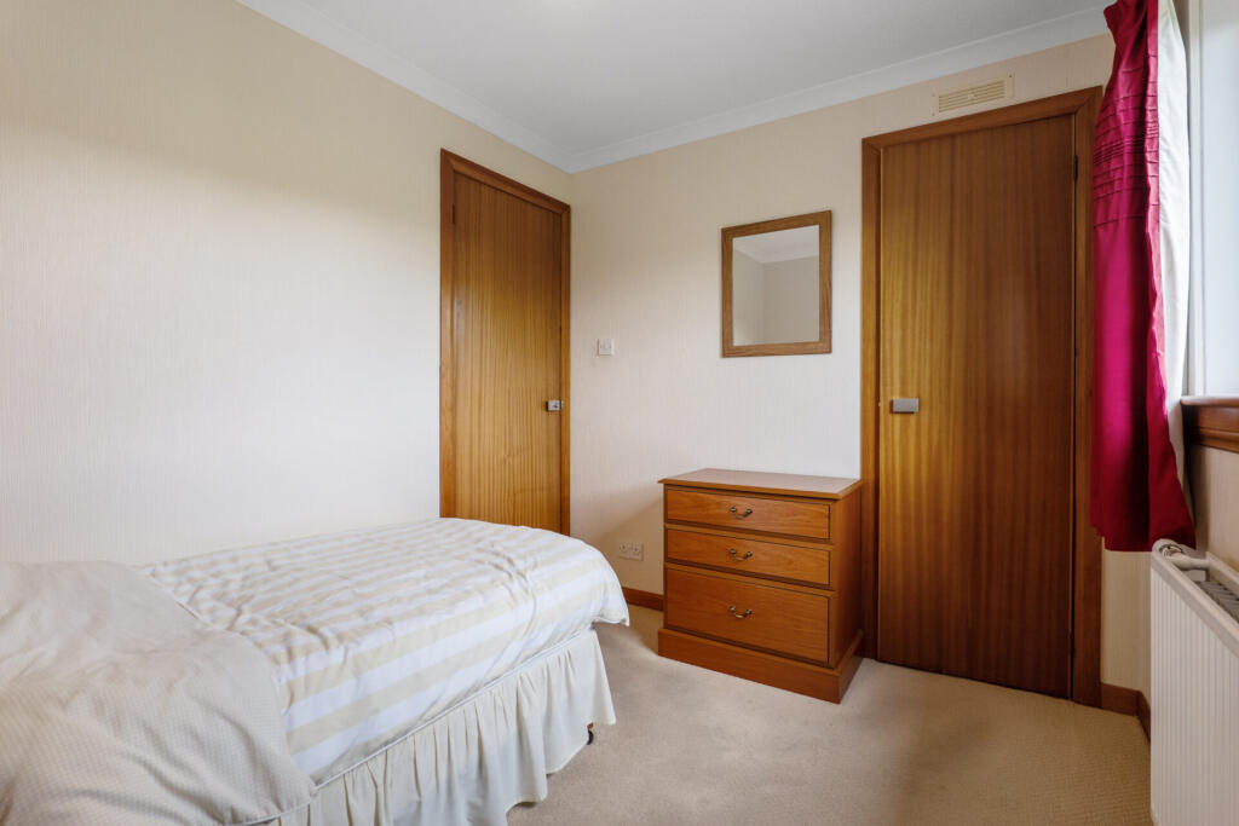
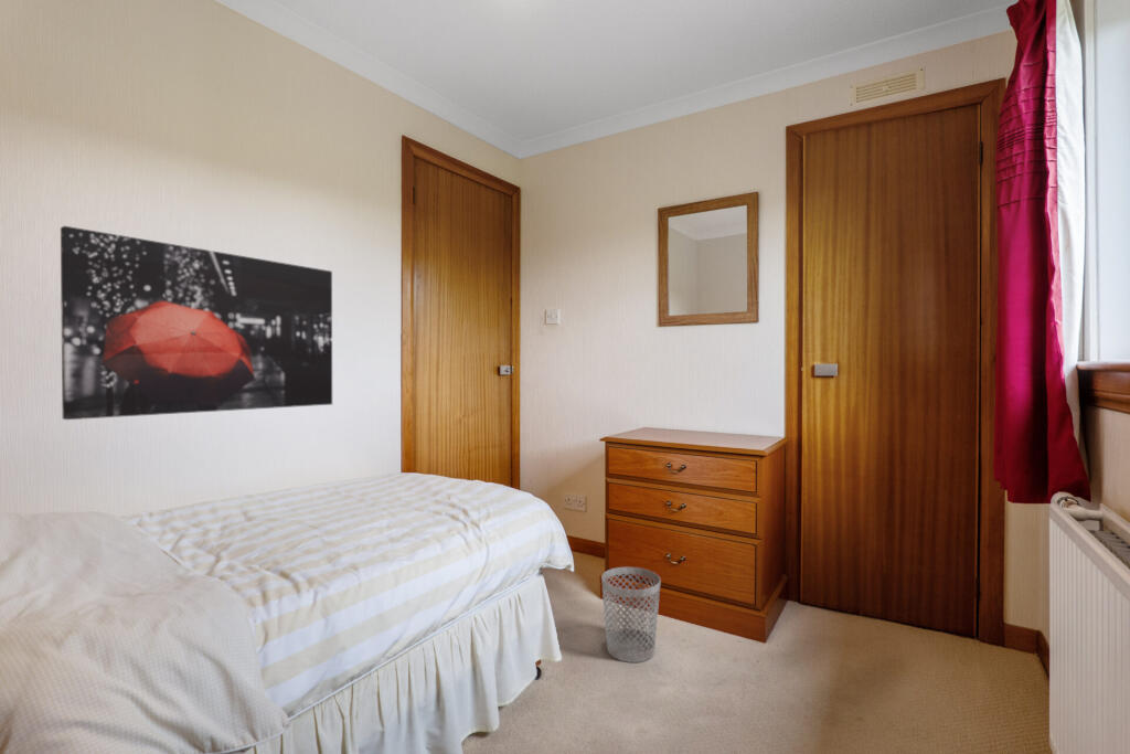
+ wall art (221, 331)
+ wastebasket (630, 614)
